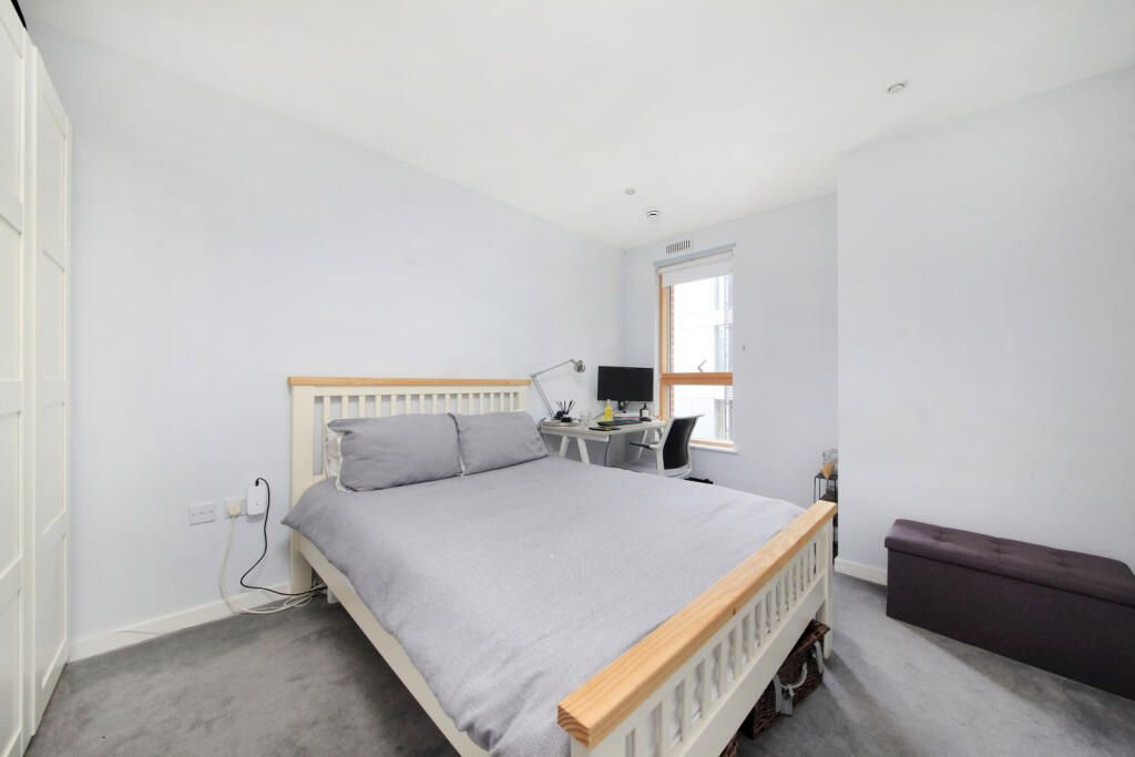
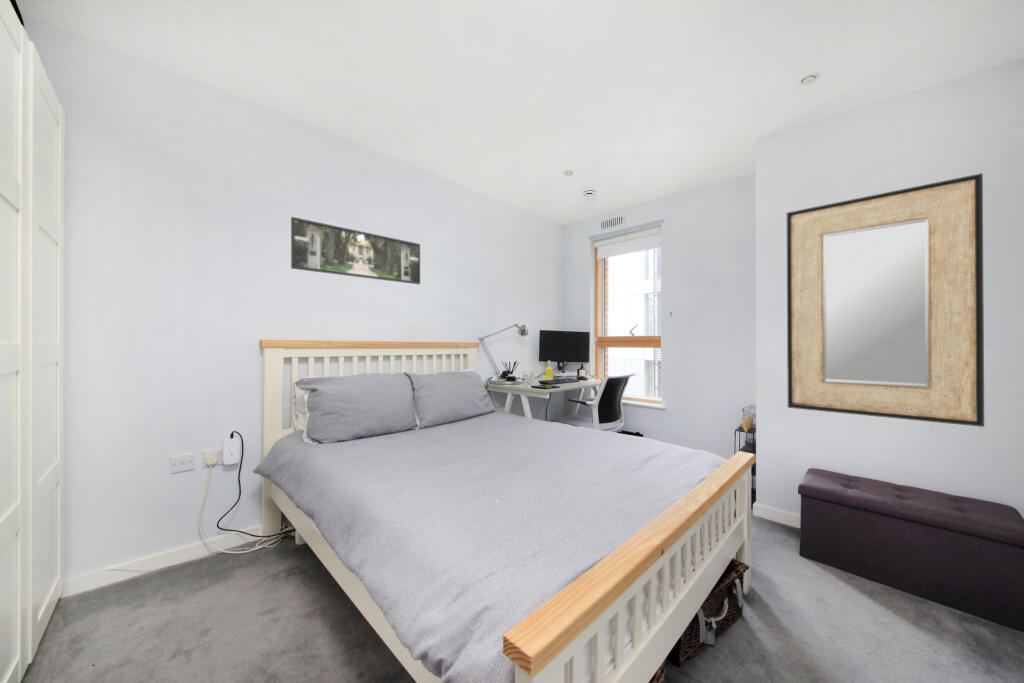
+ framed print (363, 254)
+ home mirror (872, 305)
